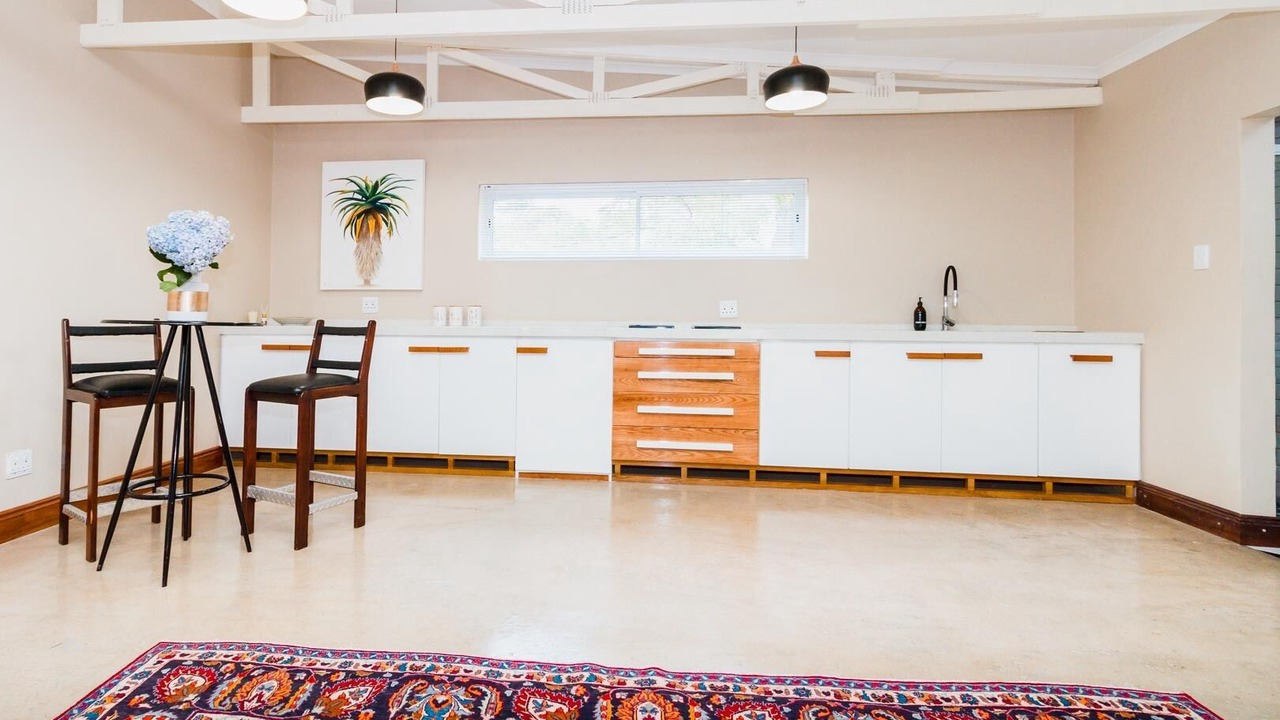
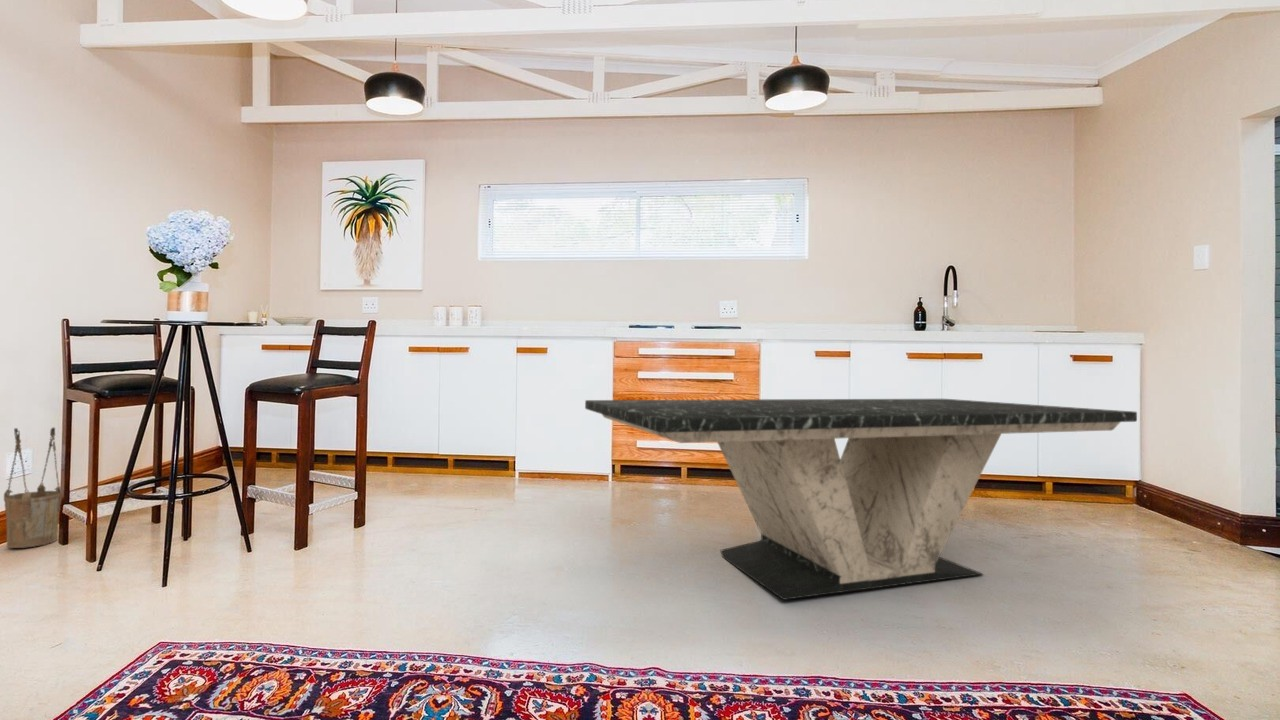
+ bucket (38, 486)
+ dining table (845, 483)
